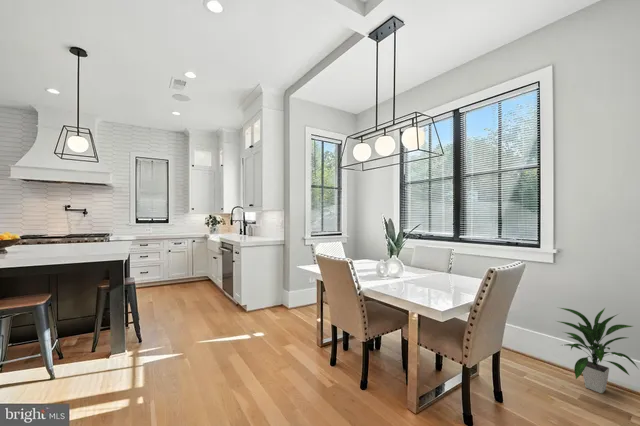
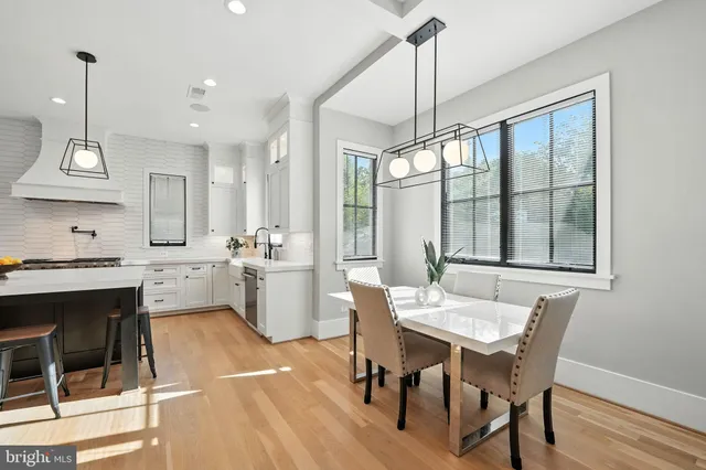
- indoor plant (592, 347)
